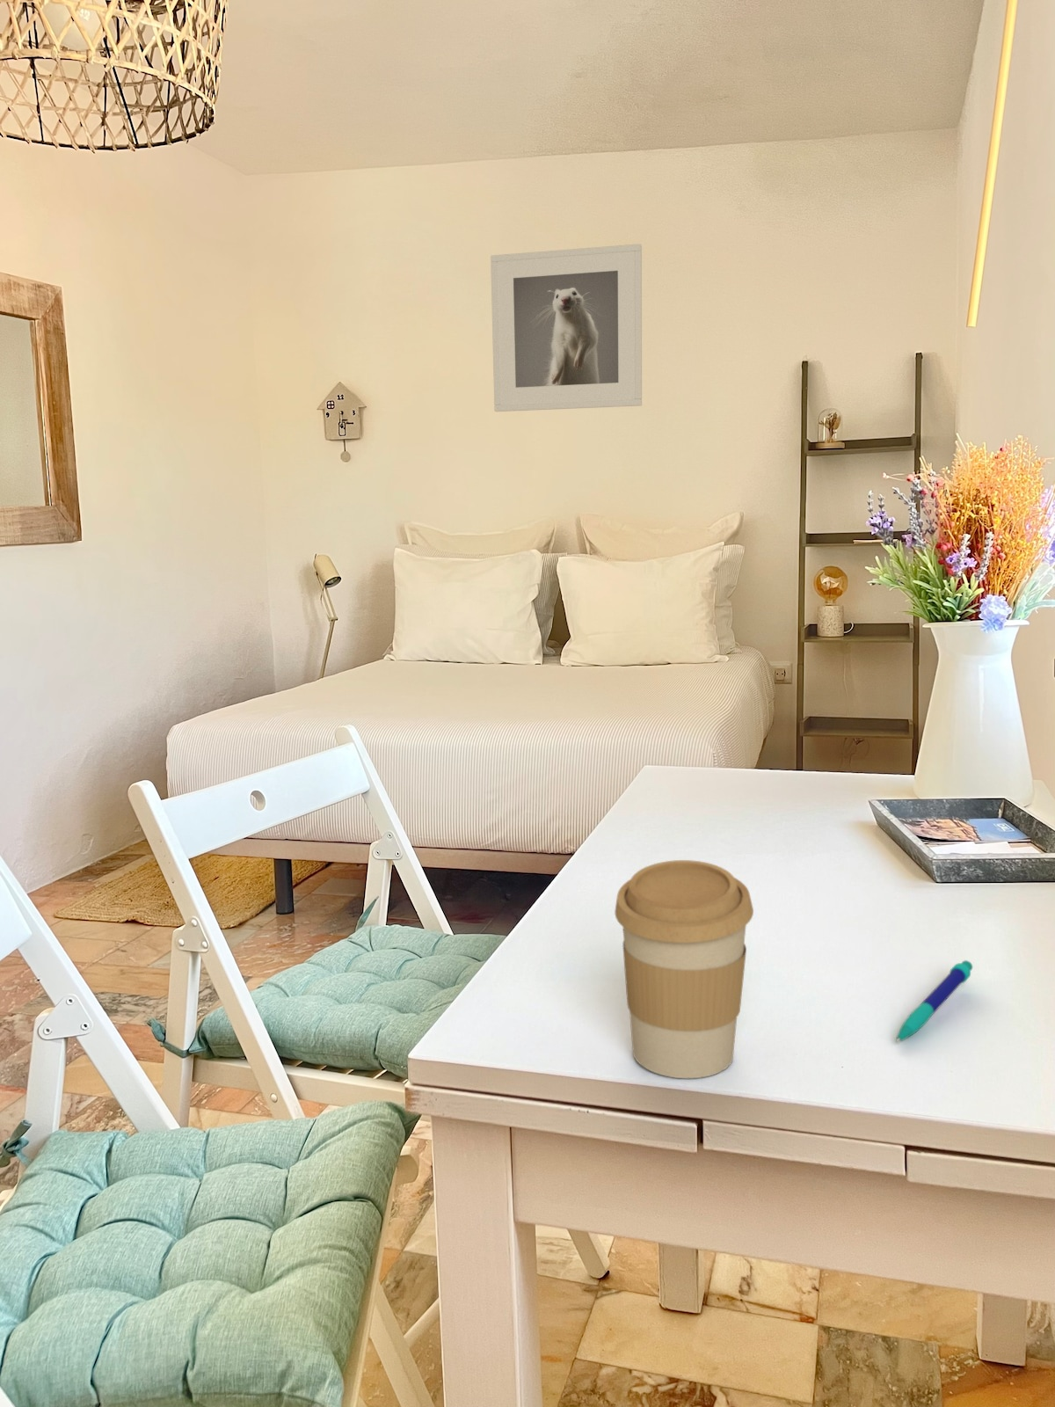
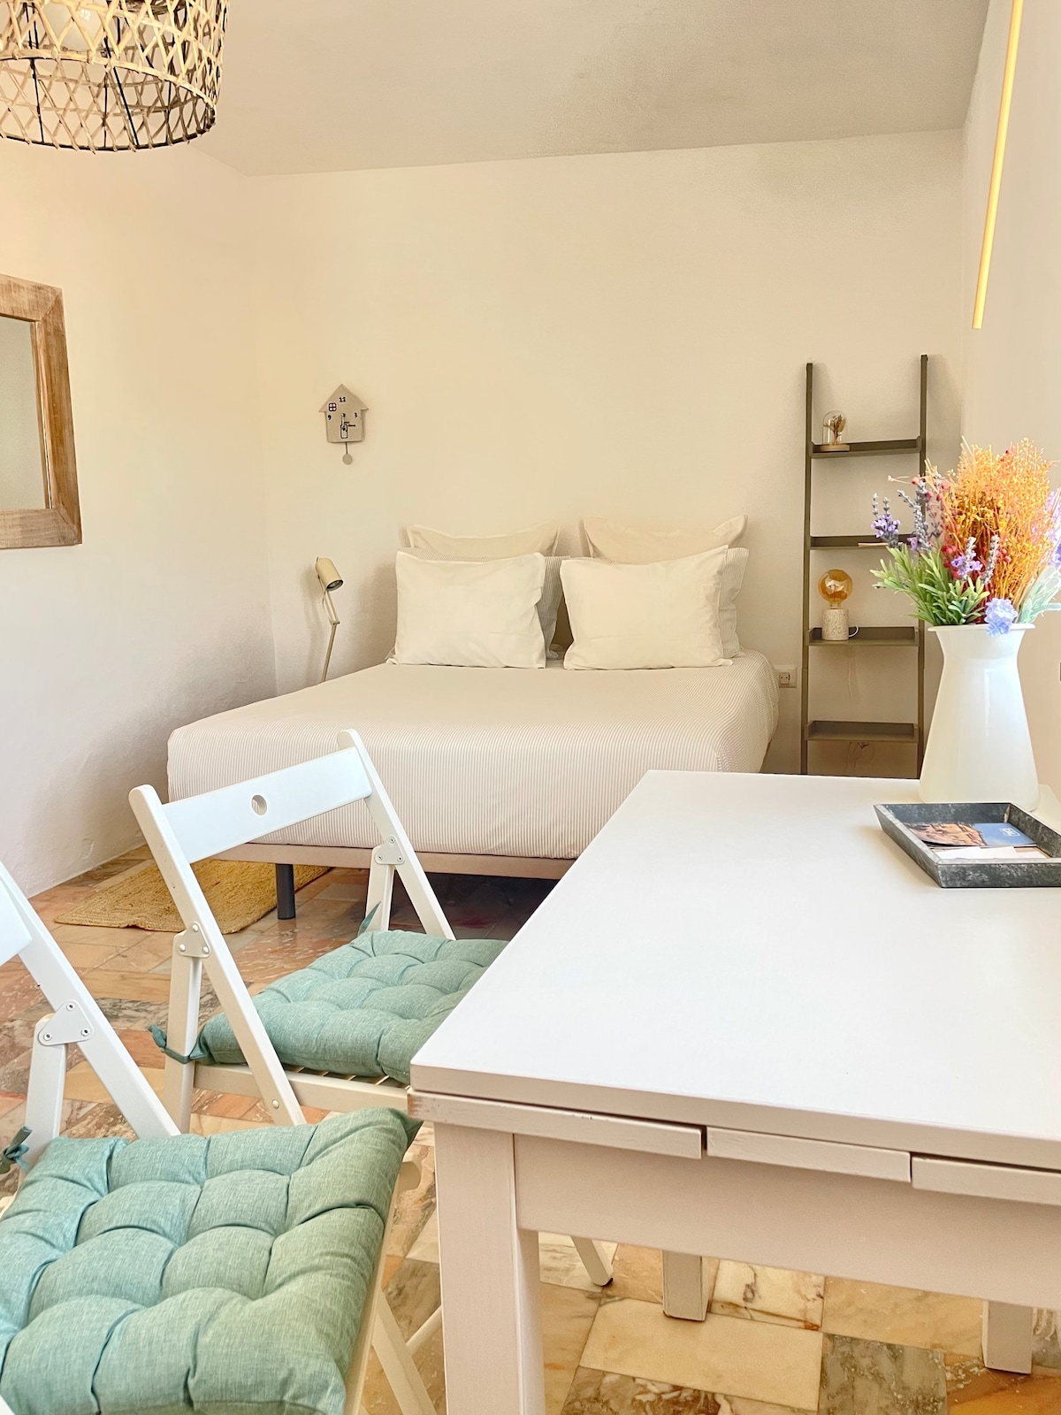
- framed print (565, 330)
- coffee cup (683, 966)
- pen (933, 999)
